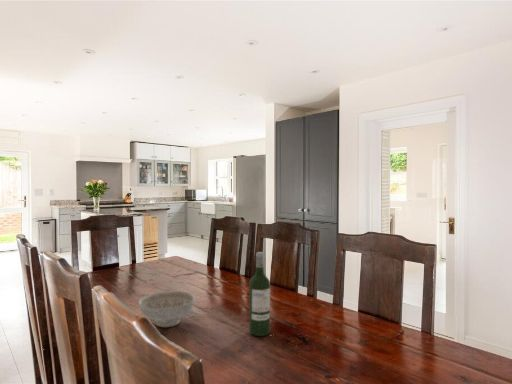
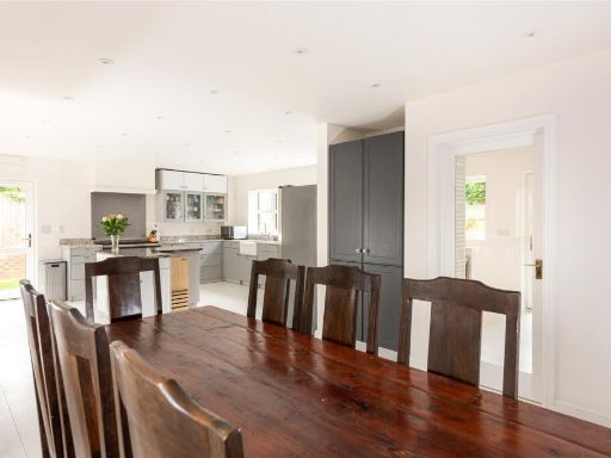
- wine bottle (259, 292)
- decorative bowl (167, 310)
